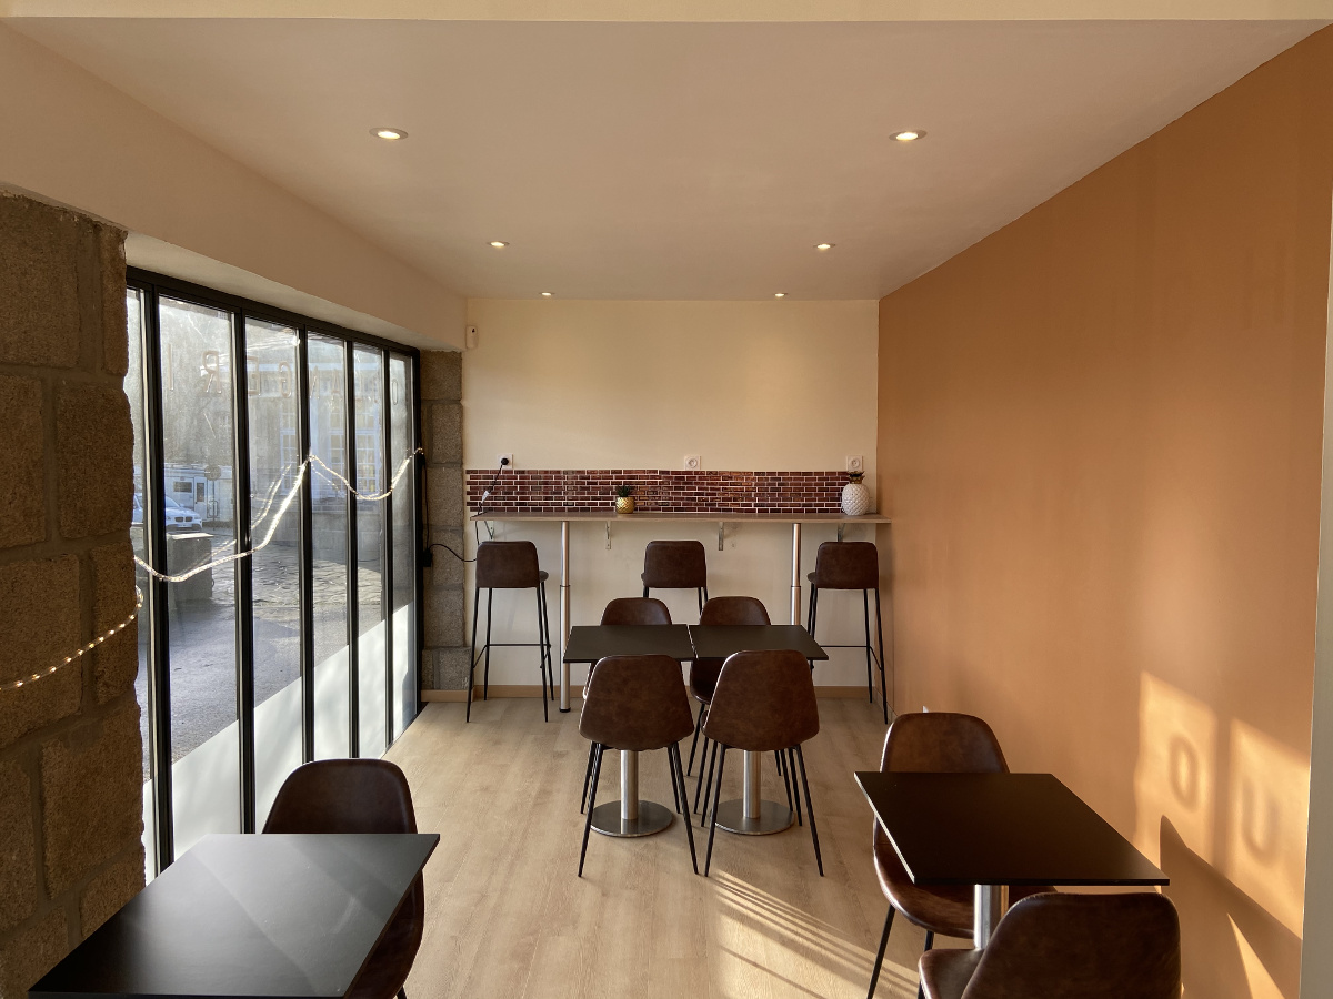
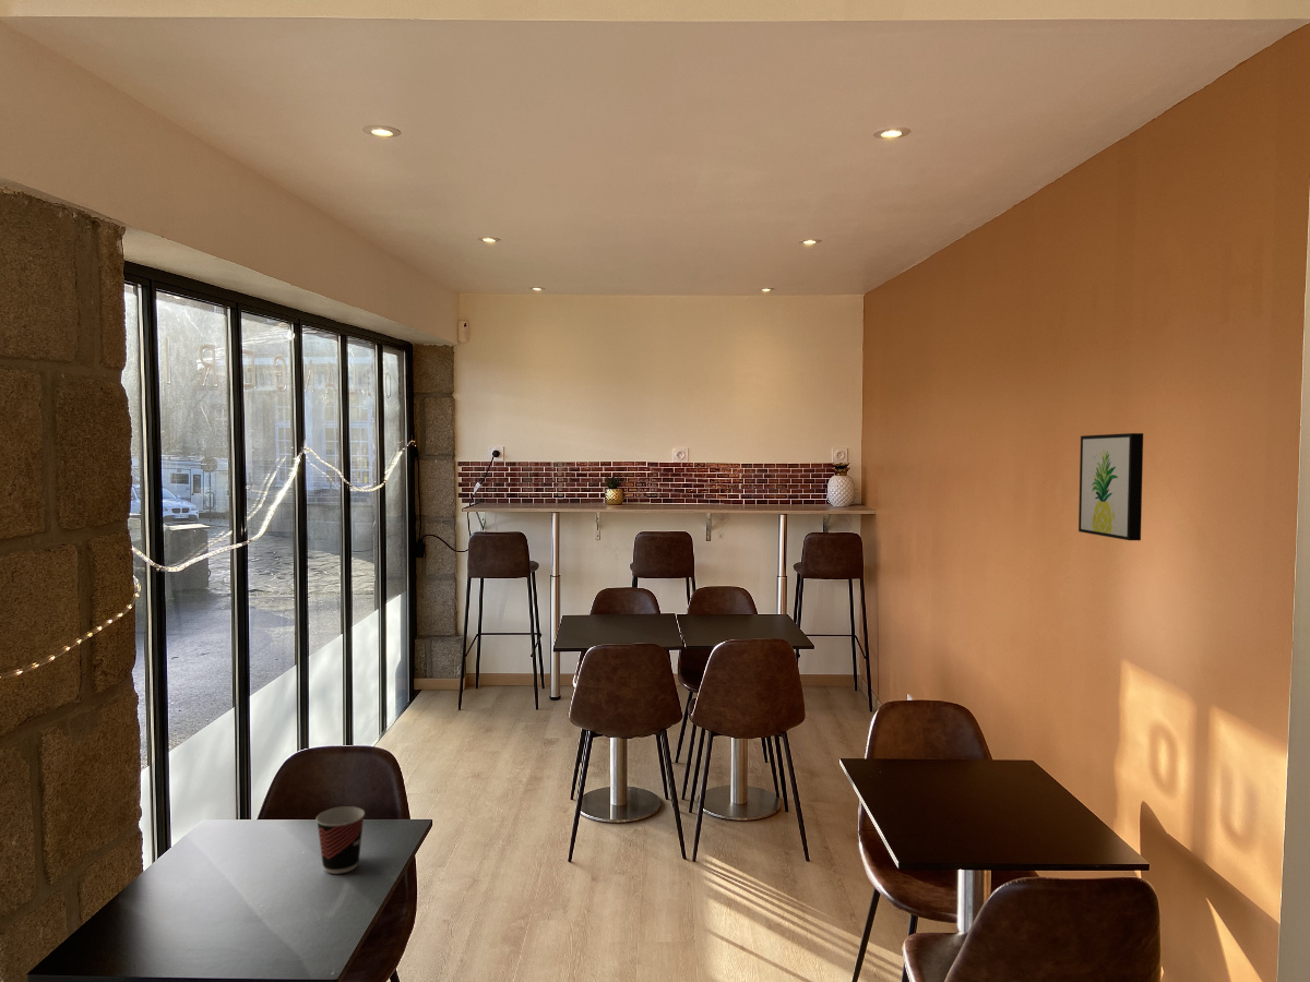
+ cup (341, 840)
+ wall art (1108, 484)
